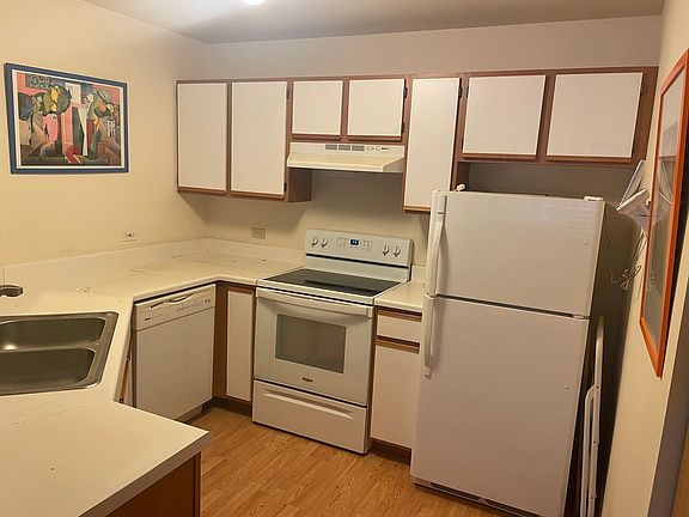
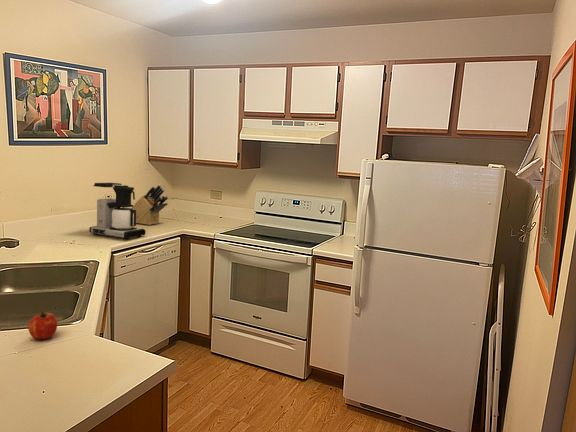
+ coffee maker (117, 210)
+ knife block (145, 203)
+ fruit (43, 324)
